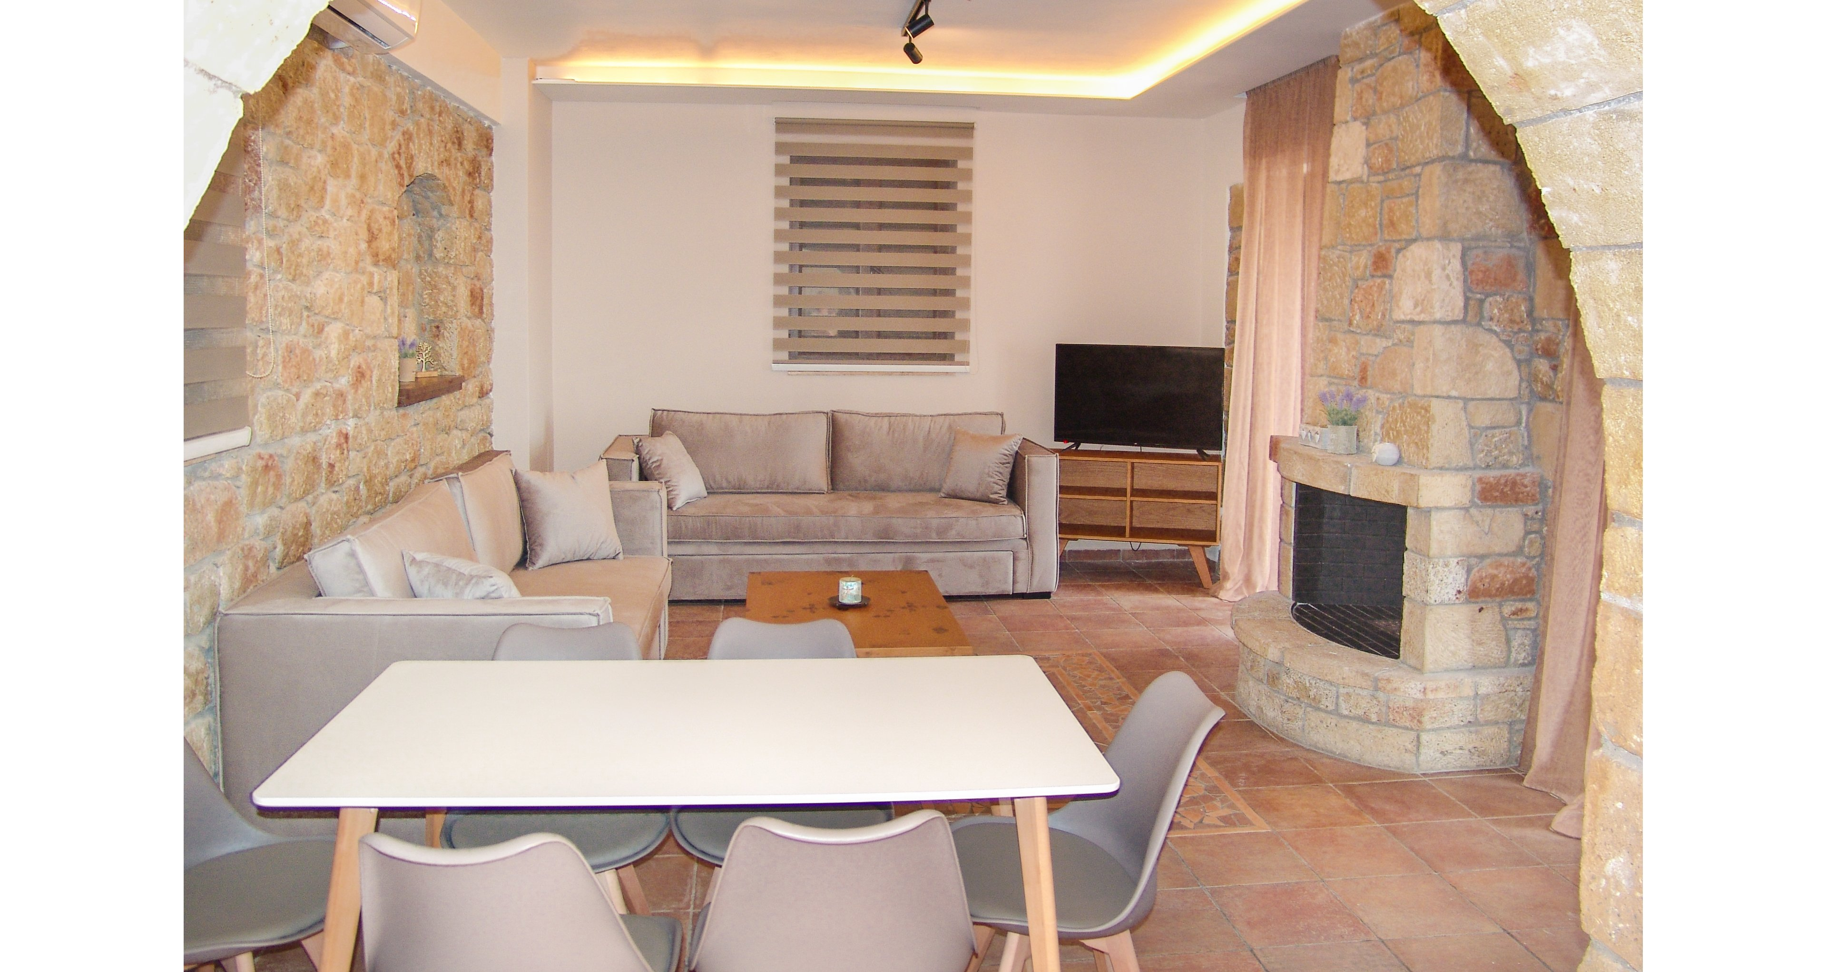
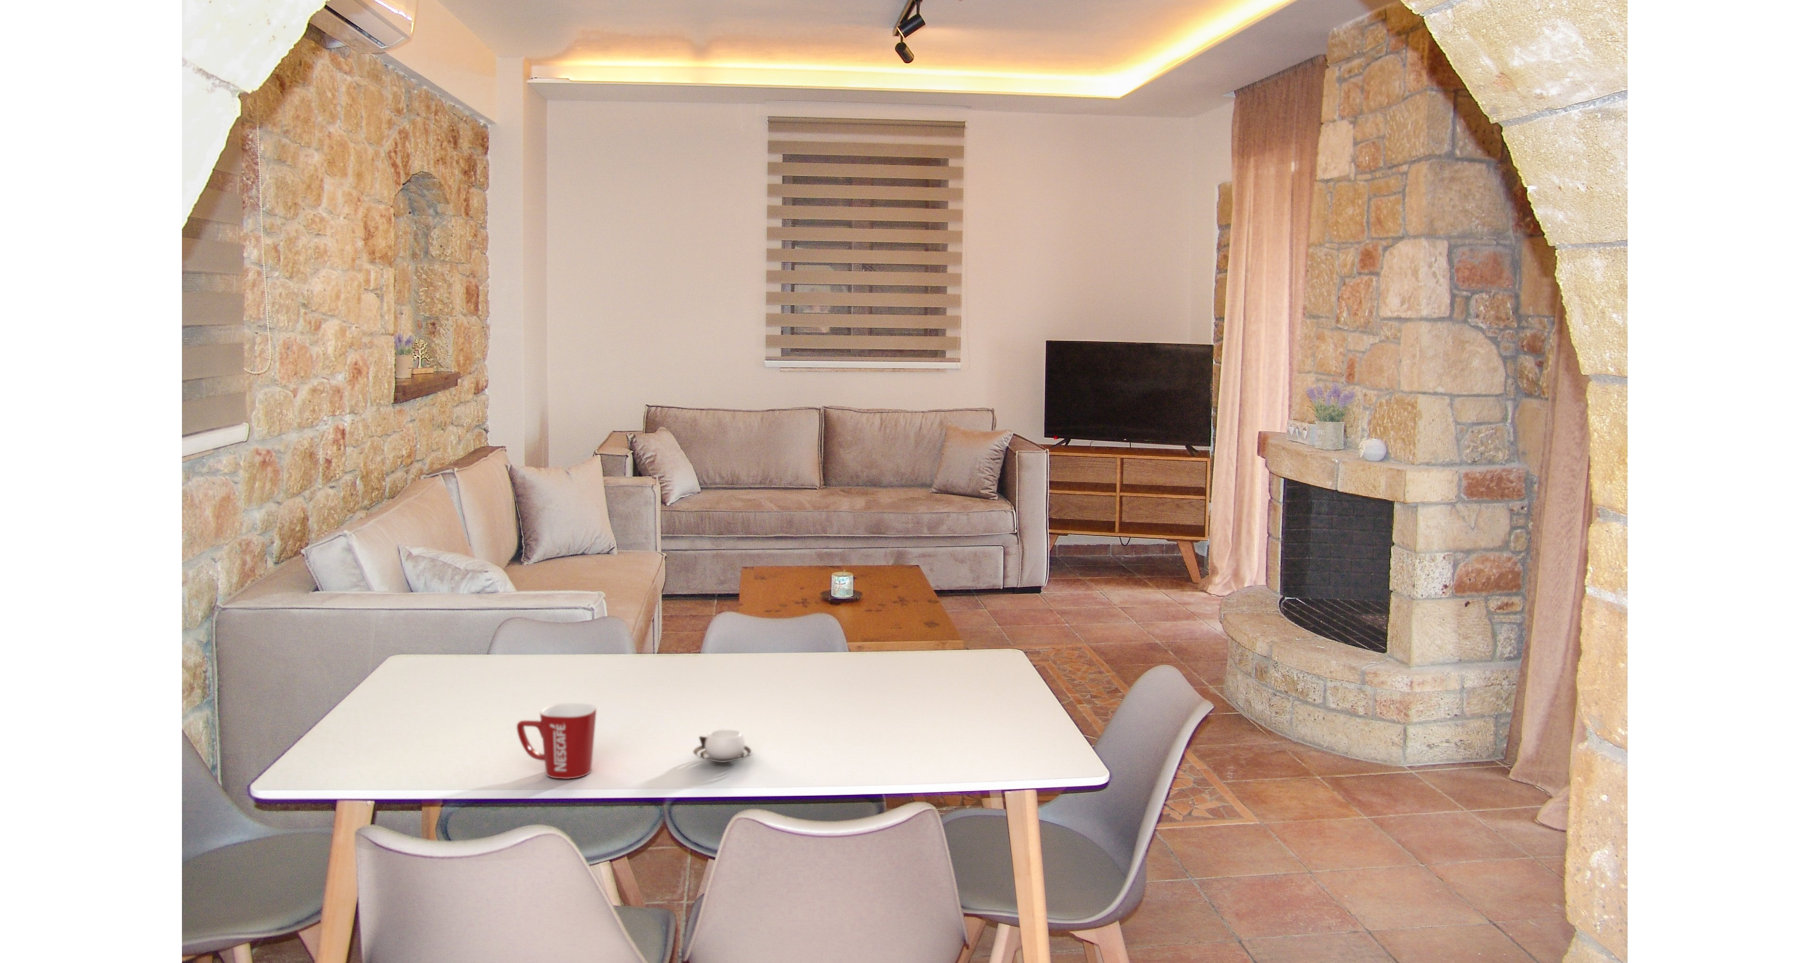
+ mug (555, 740)
+ cup (724, 748)
